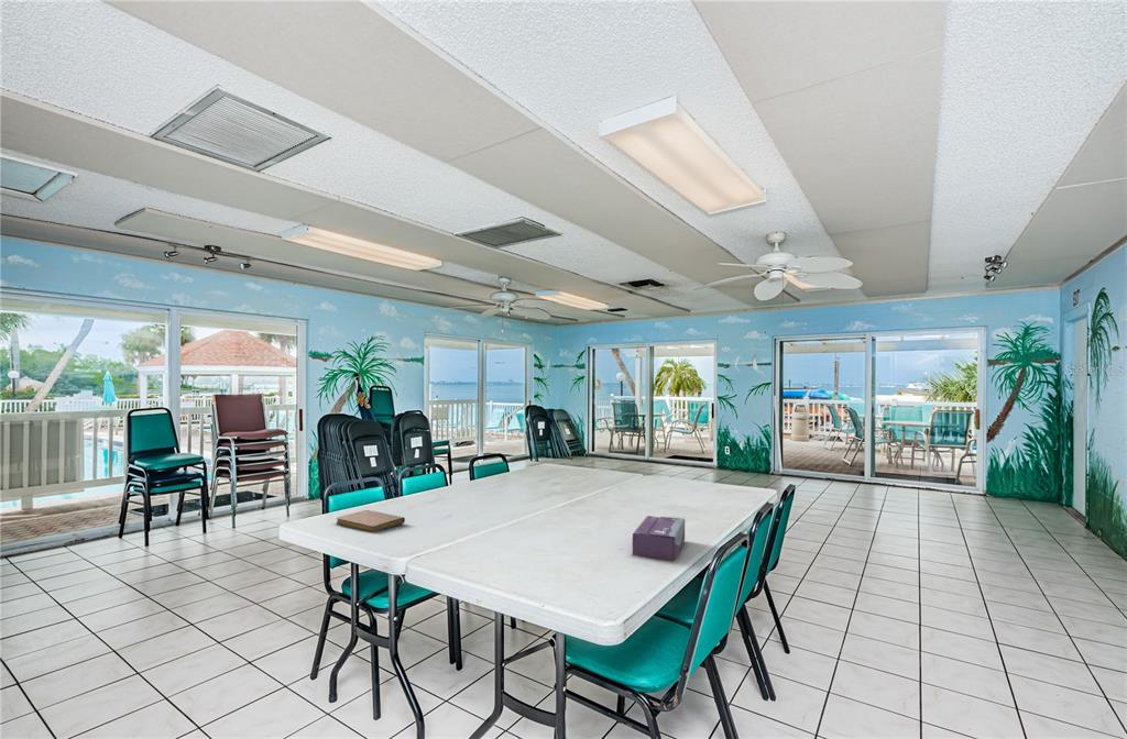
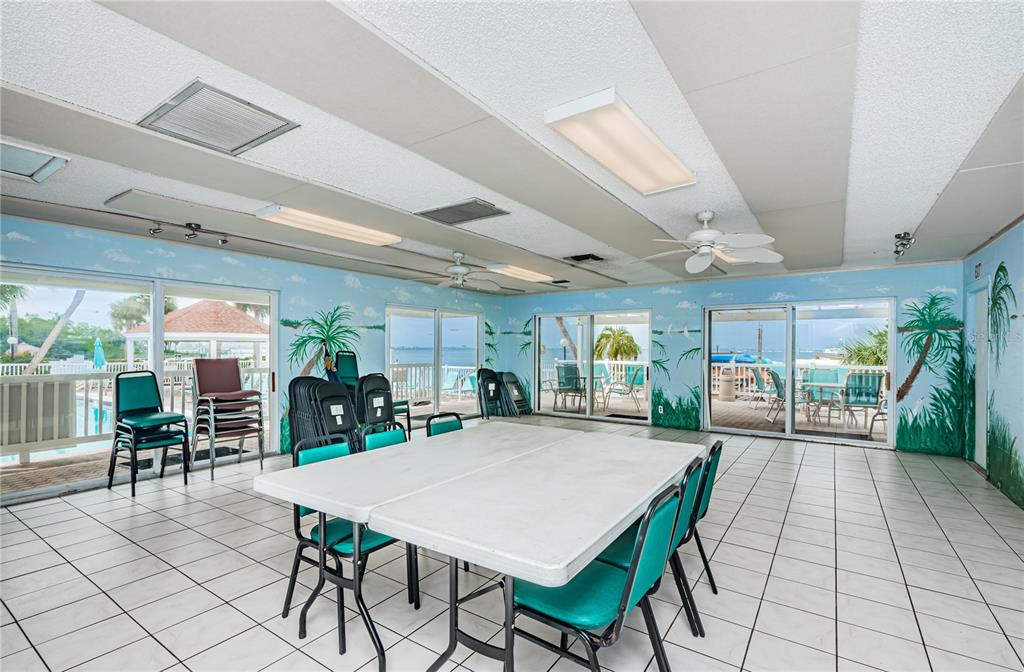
- notebook (370, 520)
- tissue box (659, 536)
